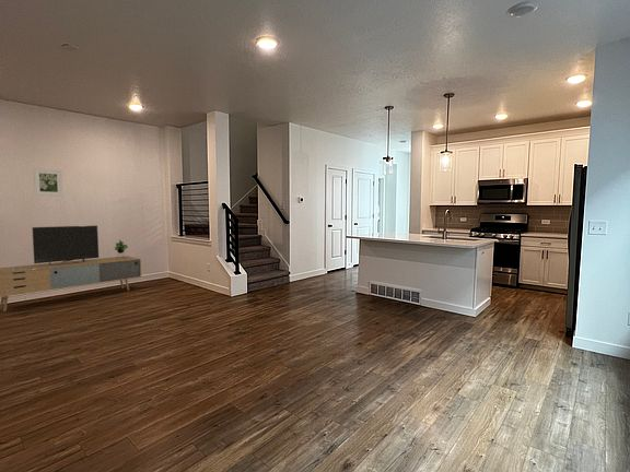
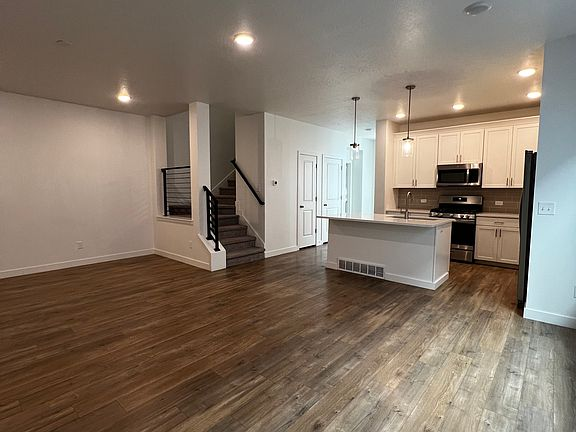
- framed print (48, 182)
- media console (69, 262)
